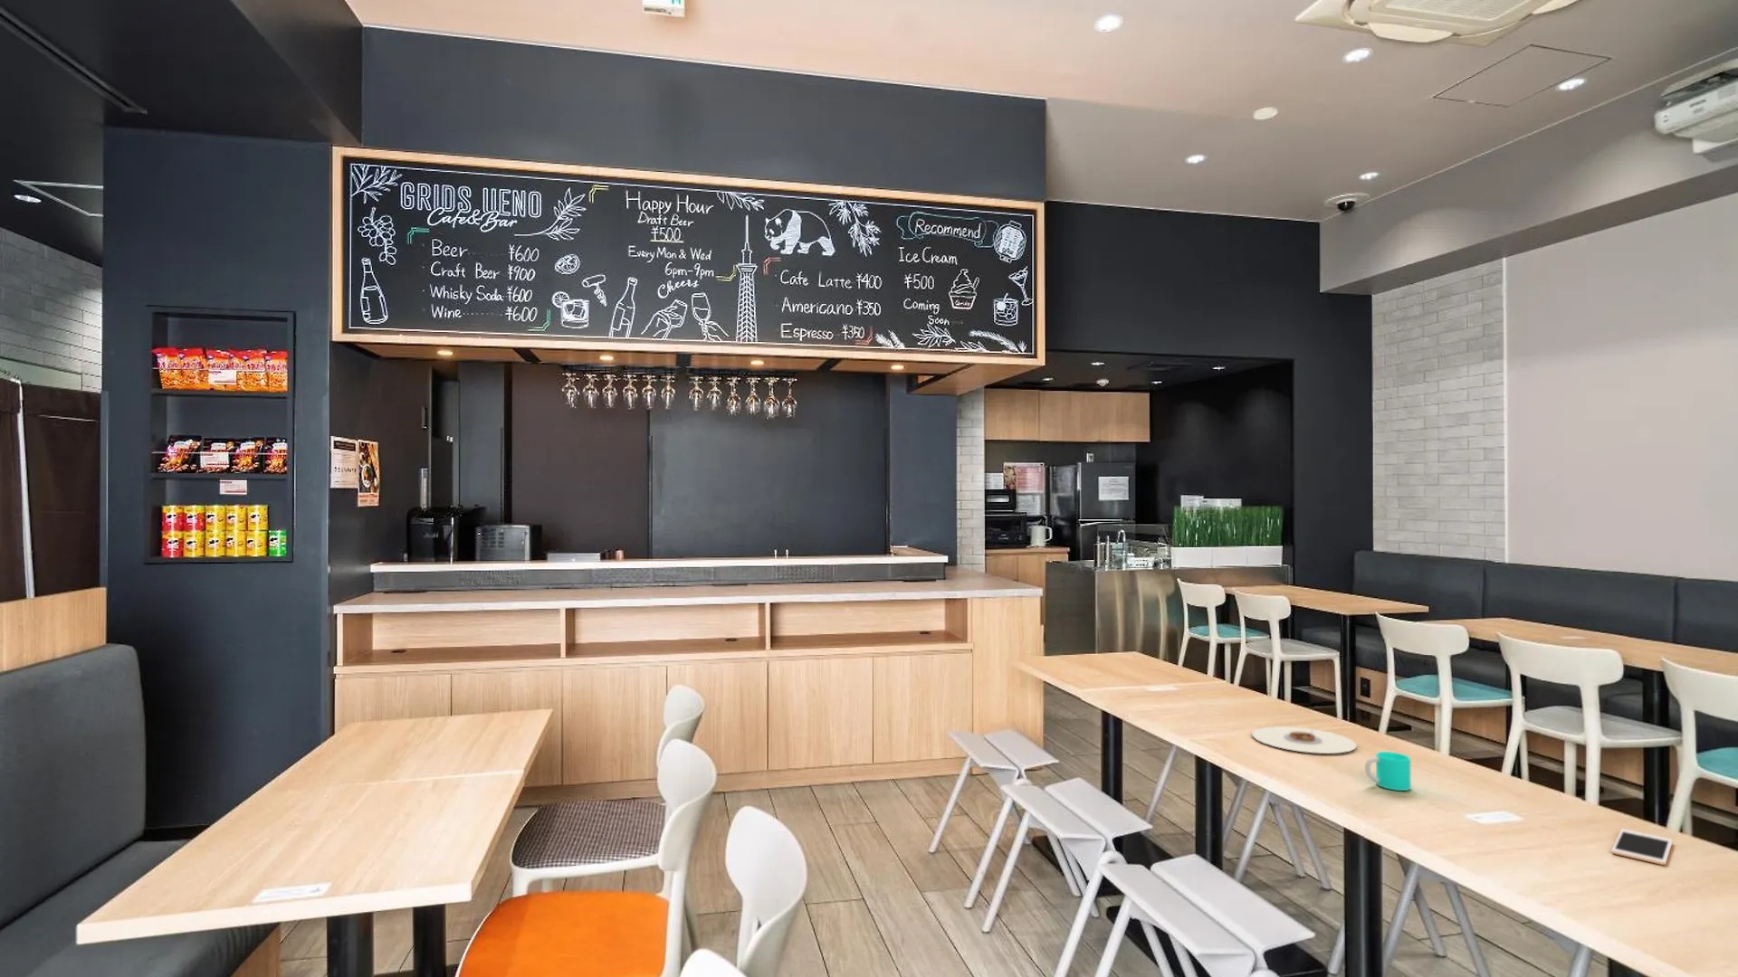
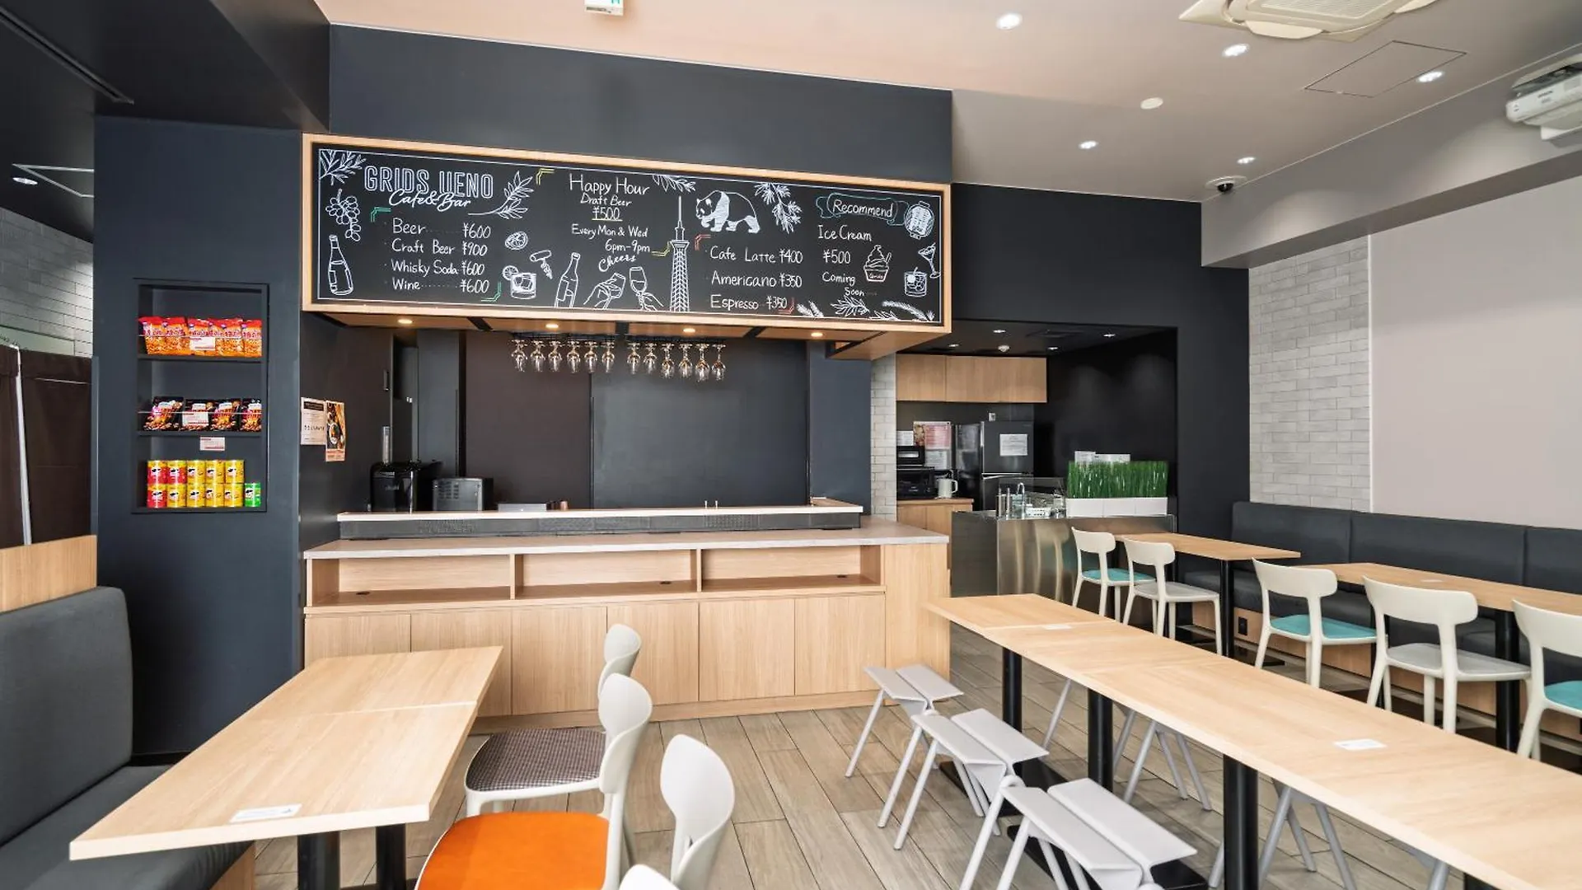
- cell phone (1643, 846)
- cup (1387, 769)
- plate (1302, 735)
